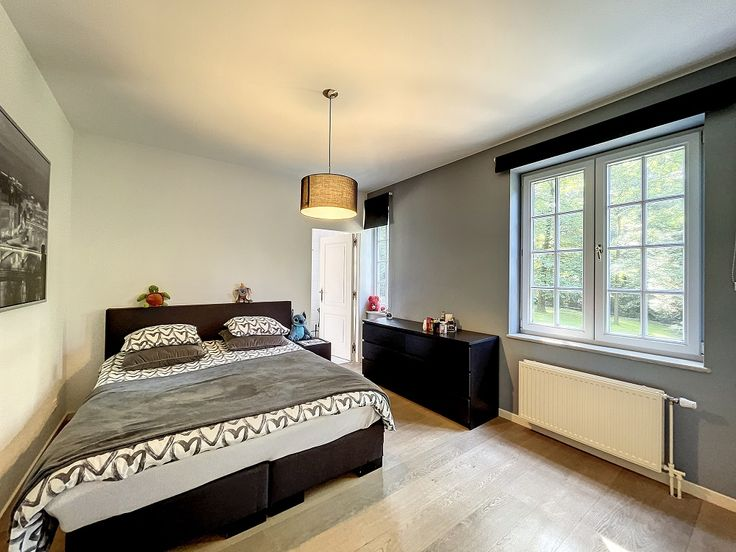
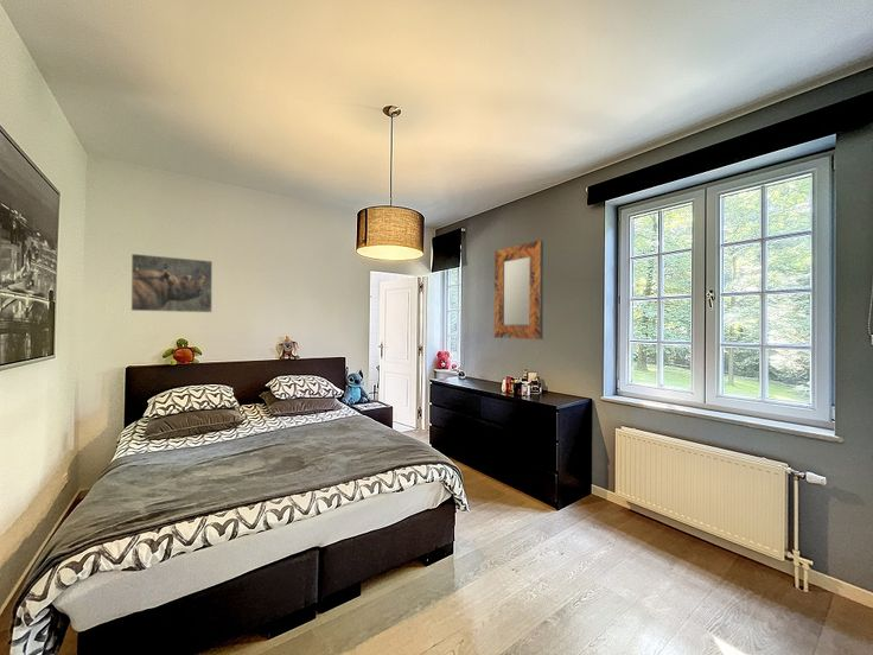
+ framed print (173, 284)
+ home mirror (516, 292)
